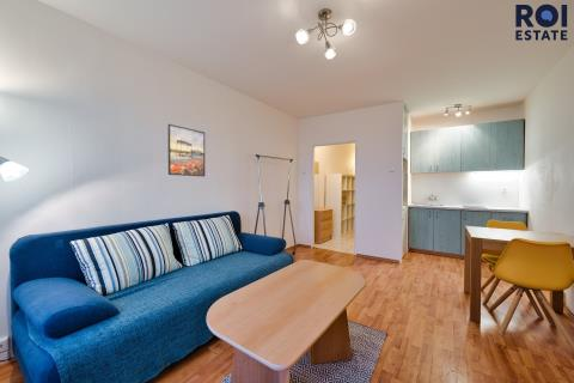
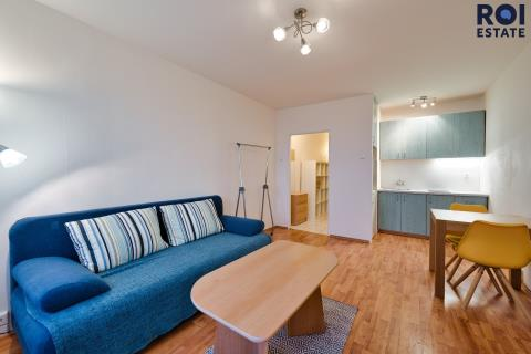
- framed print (188, 152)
